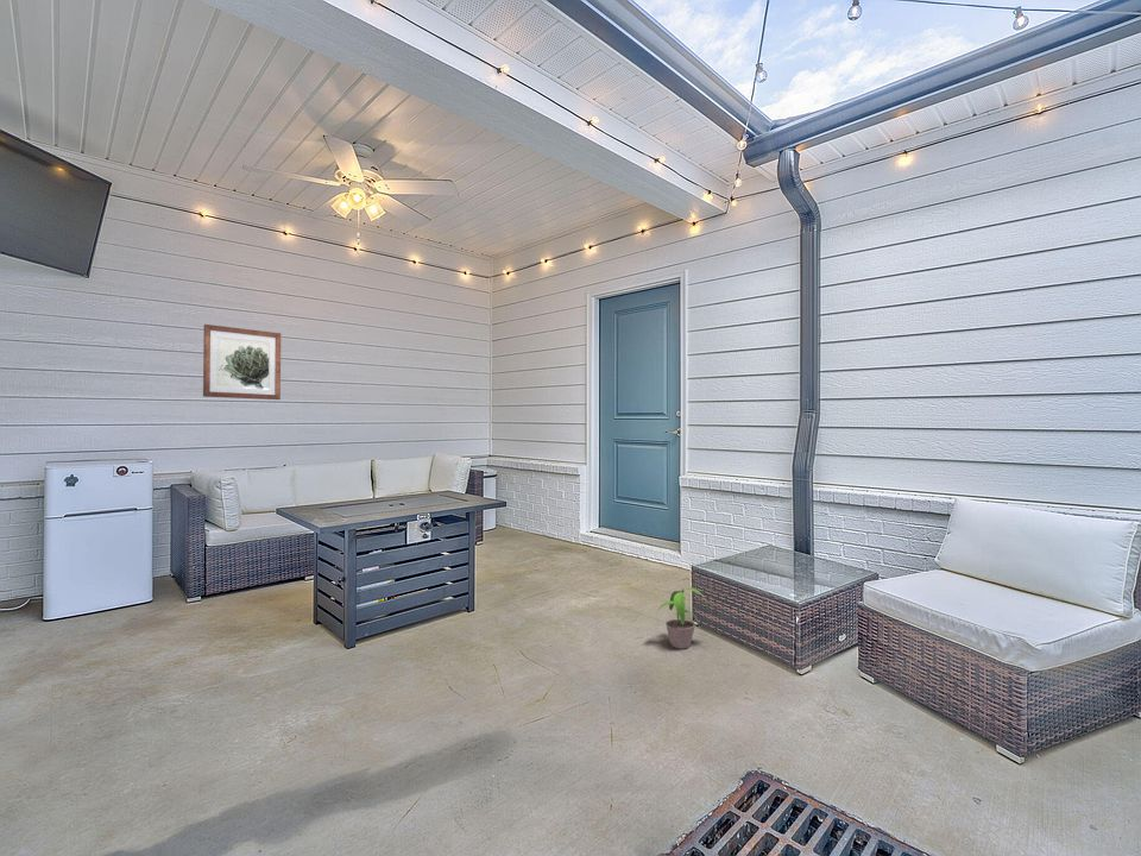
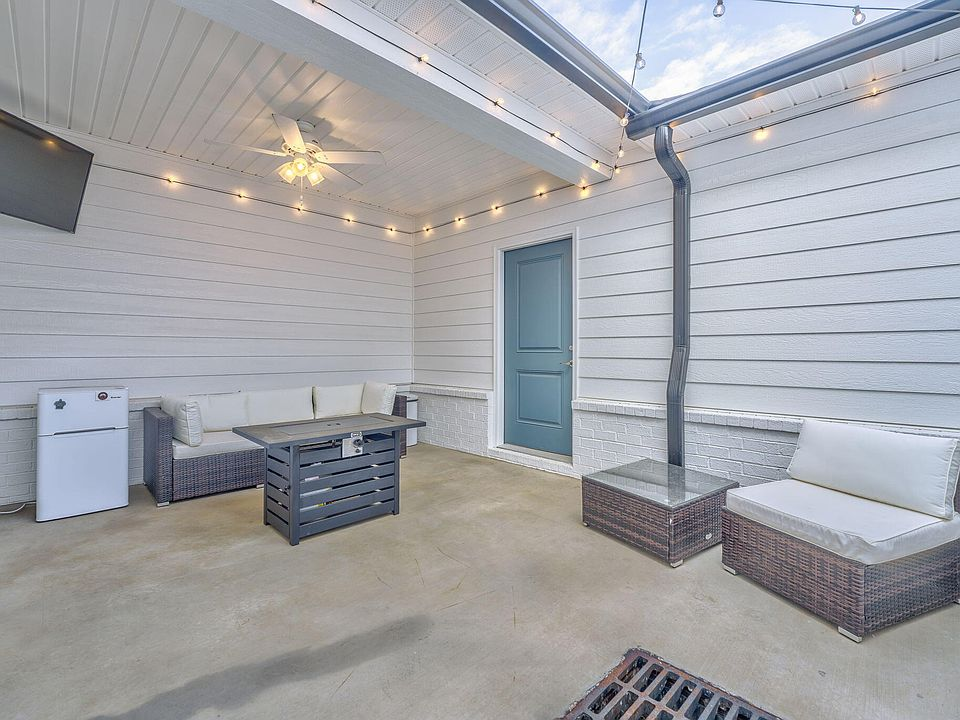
- wall art (244, 363)
- potted plant (680, 616)
